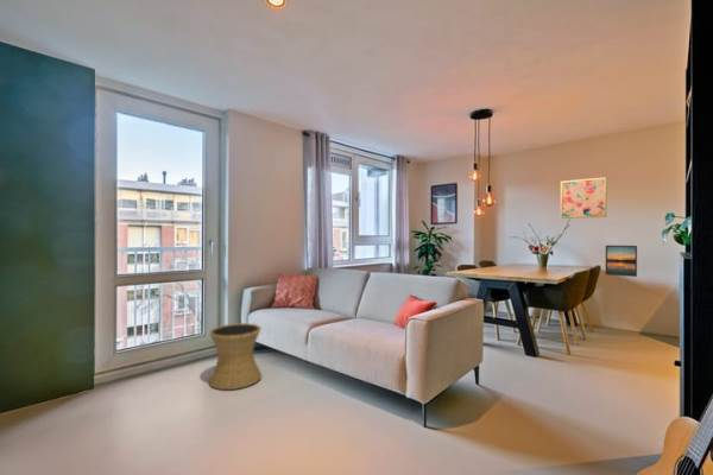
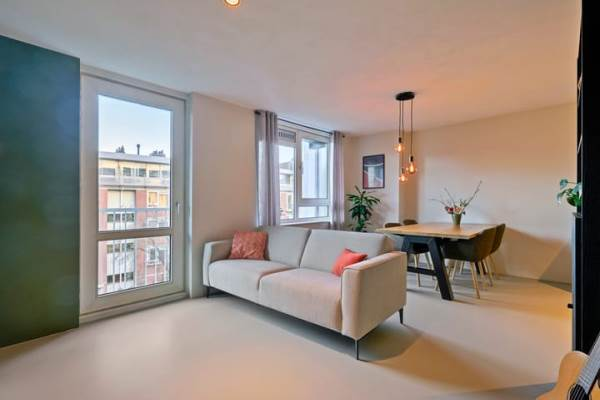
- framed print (620, 260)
- wall art (582, 198)
- side table (235, 354)
